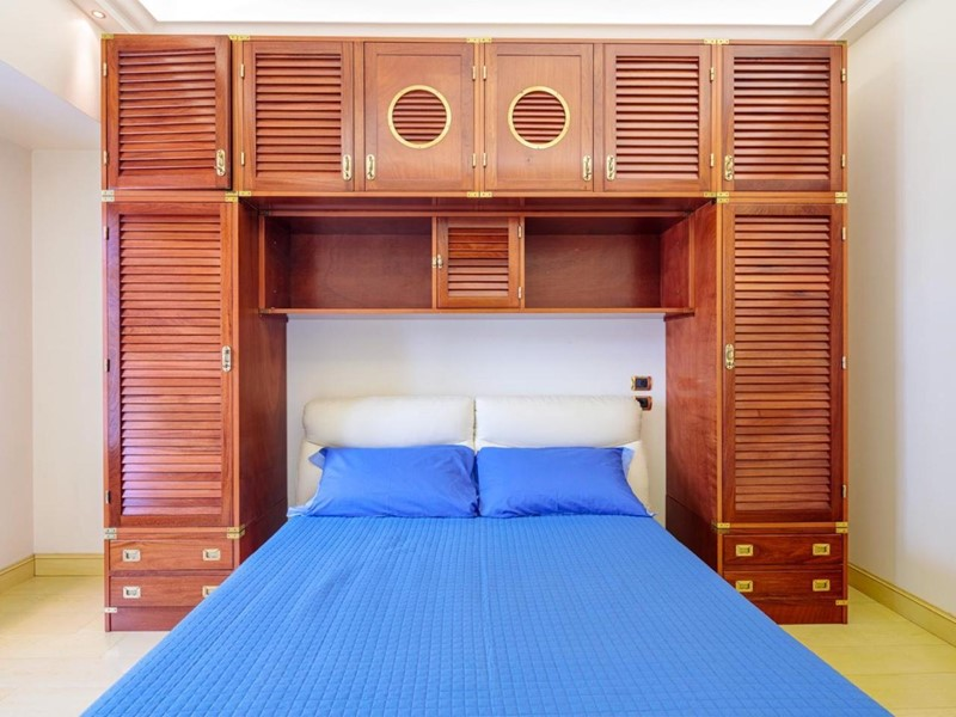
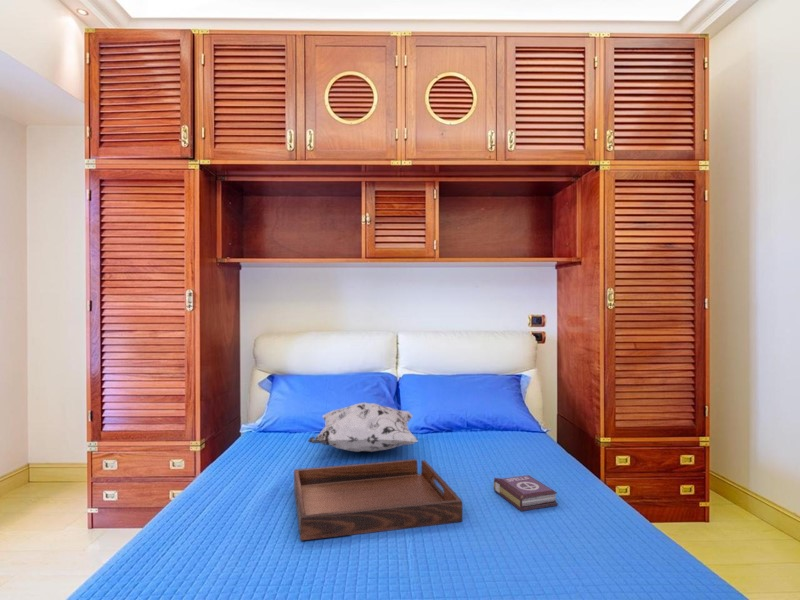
+ decorative pillow (365, 427)
+ serving tray (371, 493)
+ book (524, 490)
